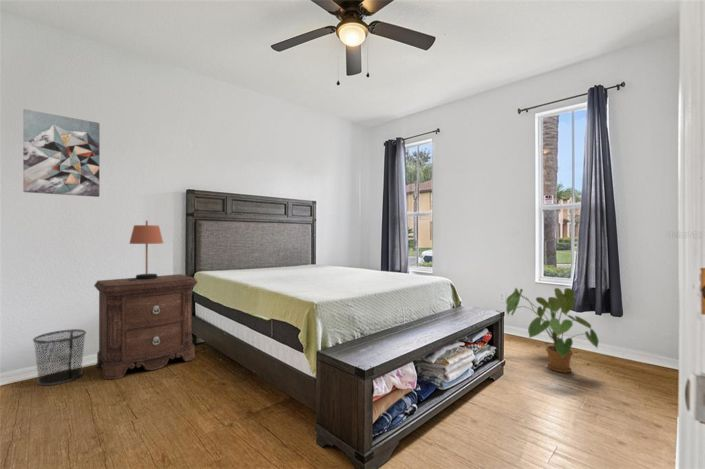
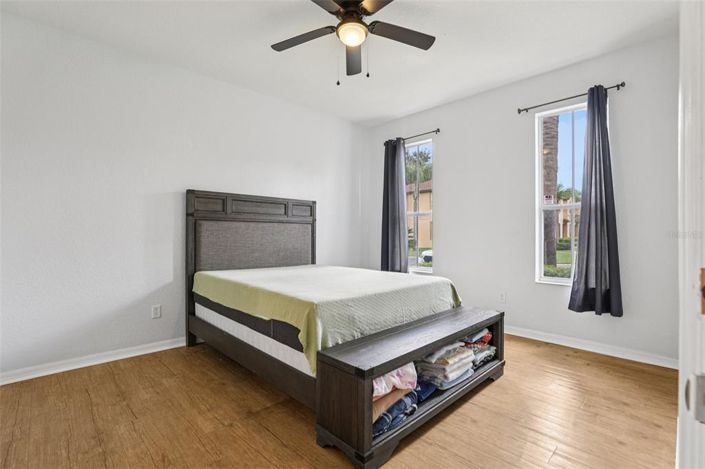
- table lamp (146, 249)
- house plant (546, 325)
- wall art (63, 155)
- waste bin (60, 356)
- nightstand (149, 321)
